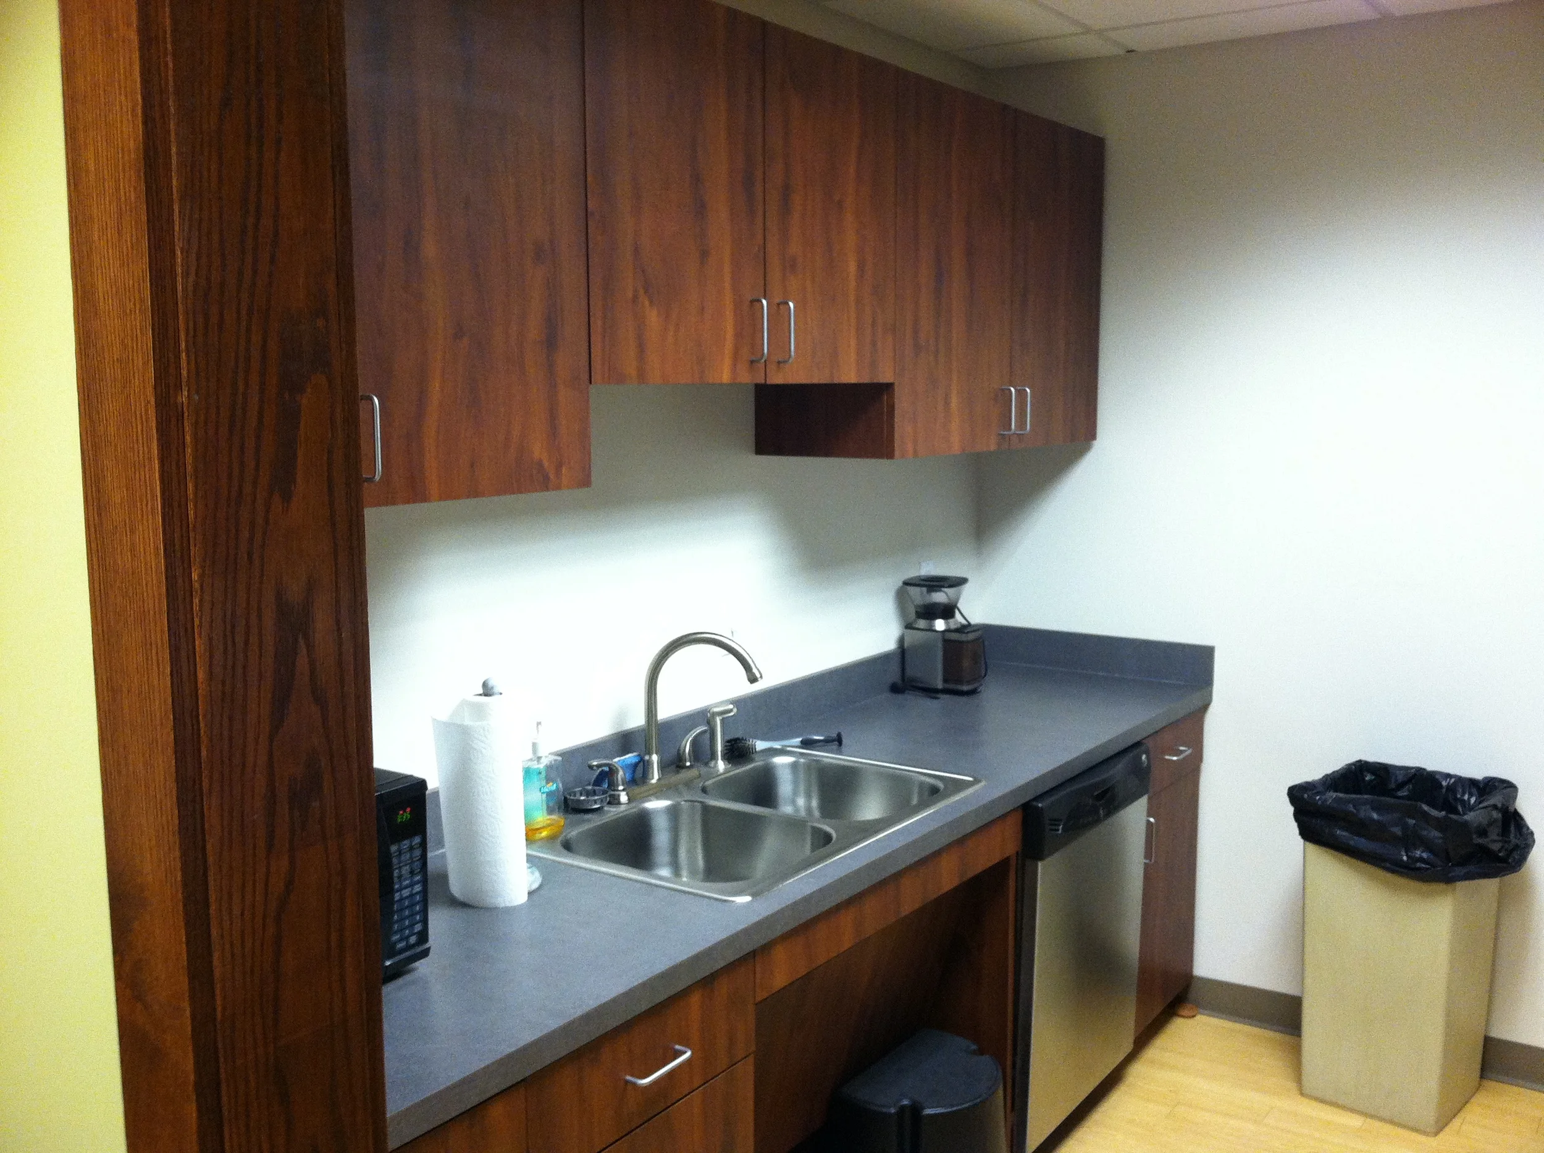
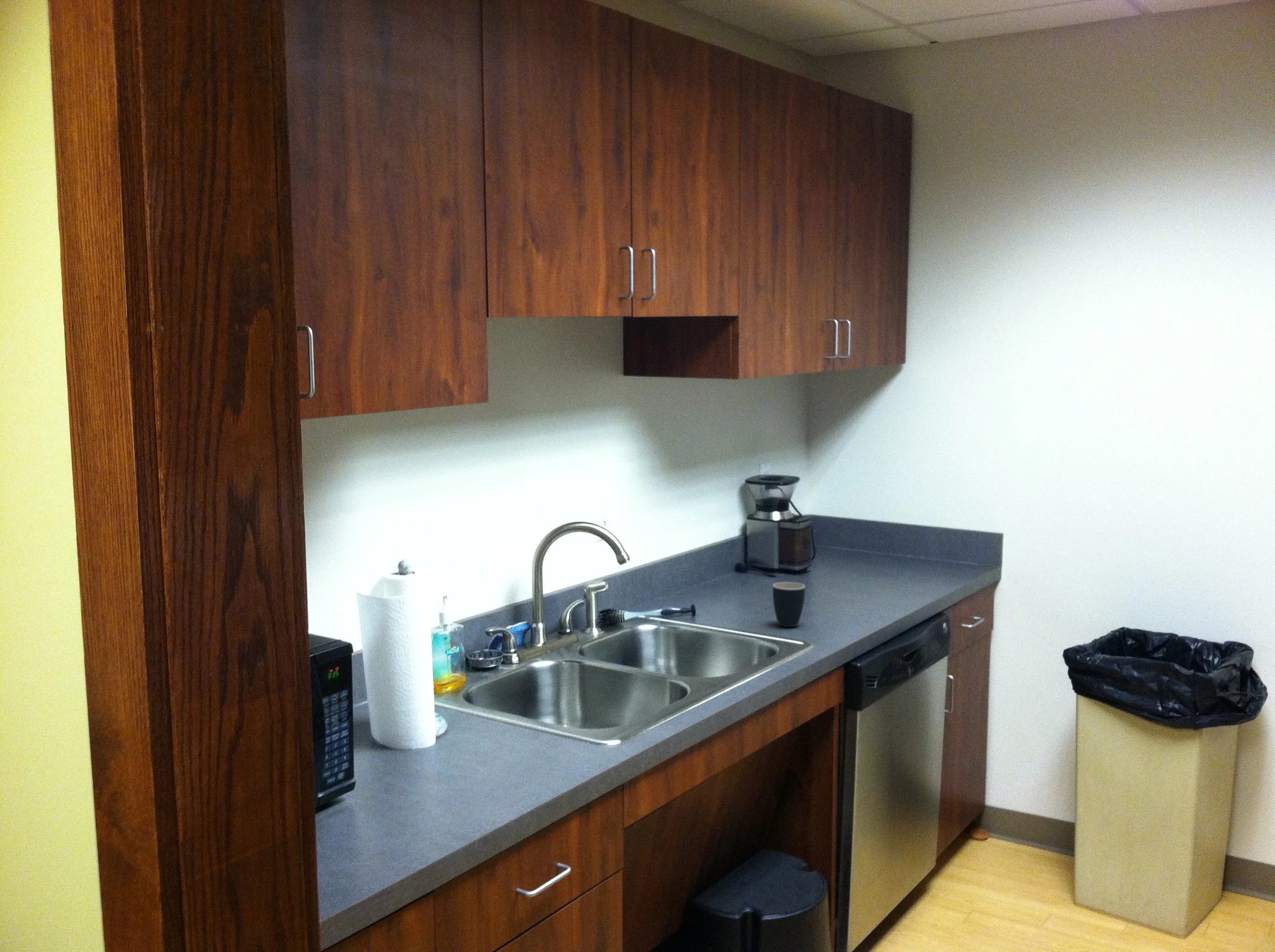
+ mug (791, 604)
